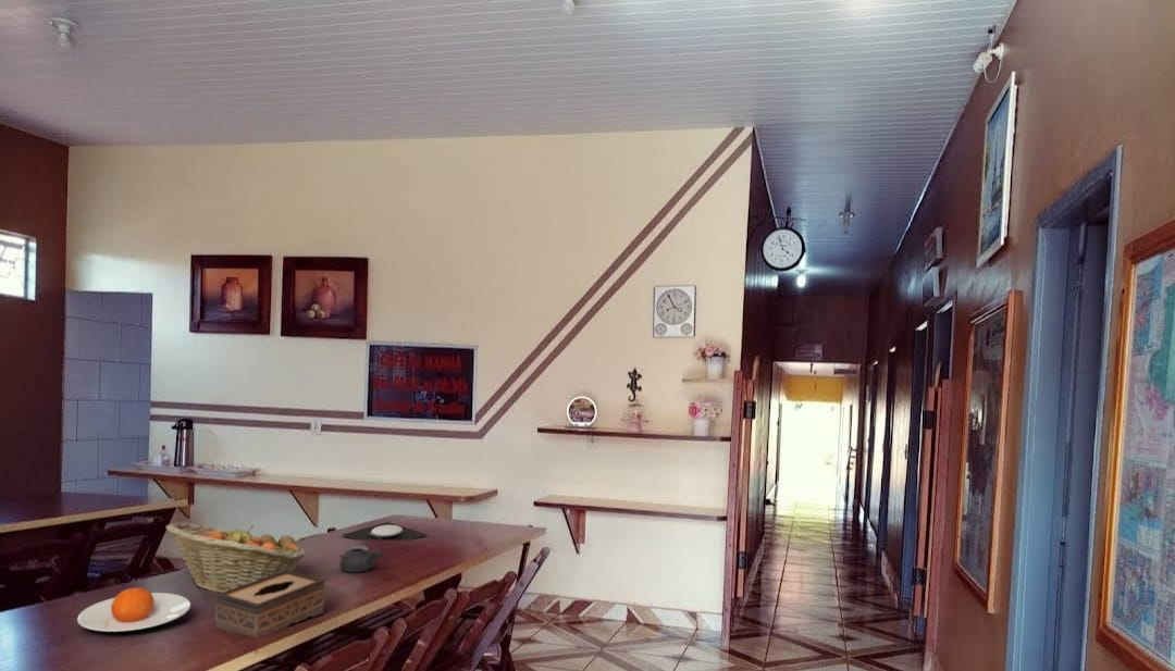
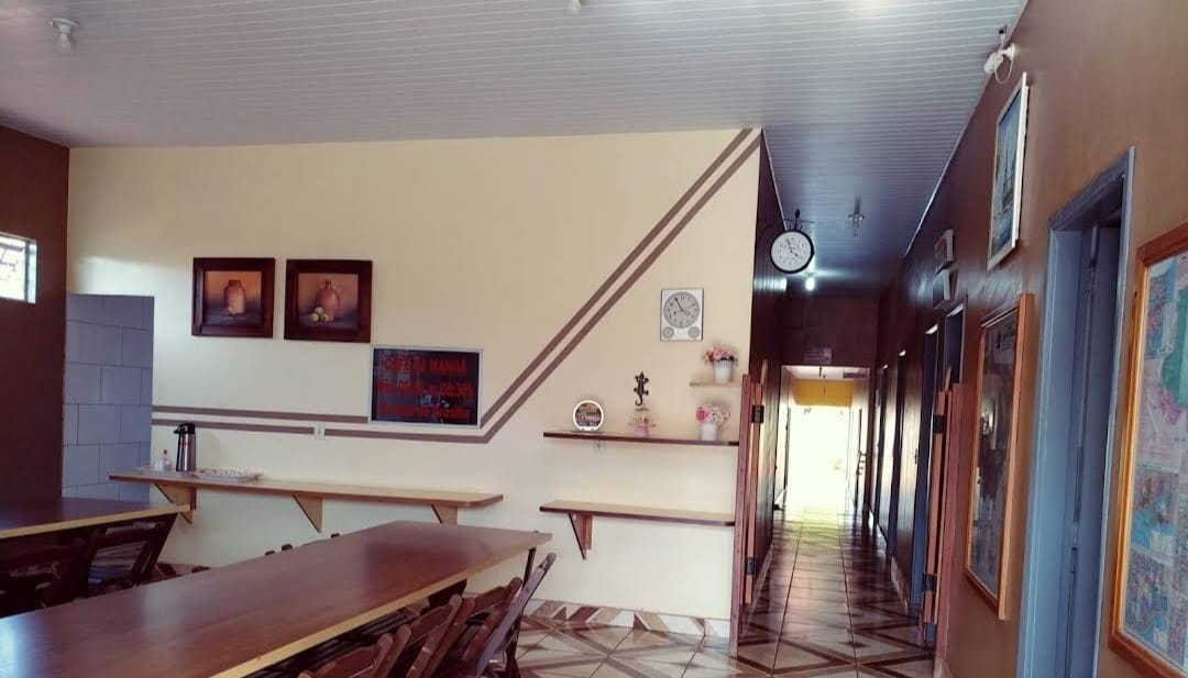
- fruit basket (236, 551)
- teapot (360, 558)
- plate (135, 607)
- tissue box (272, 604)
- plate (384, 531)
